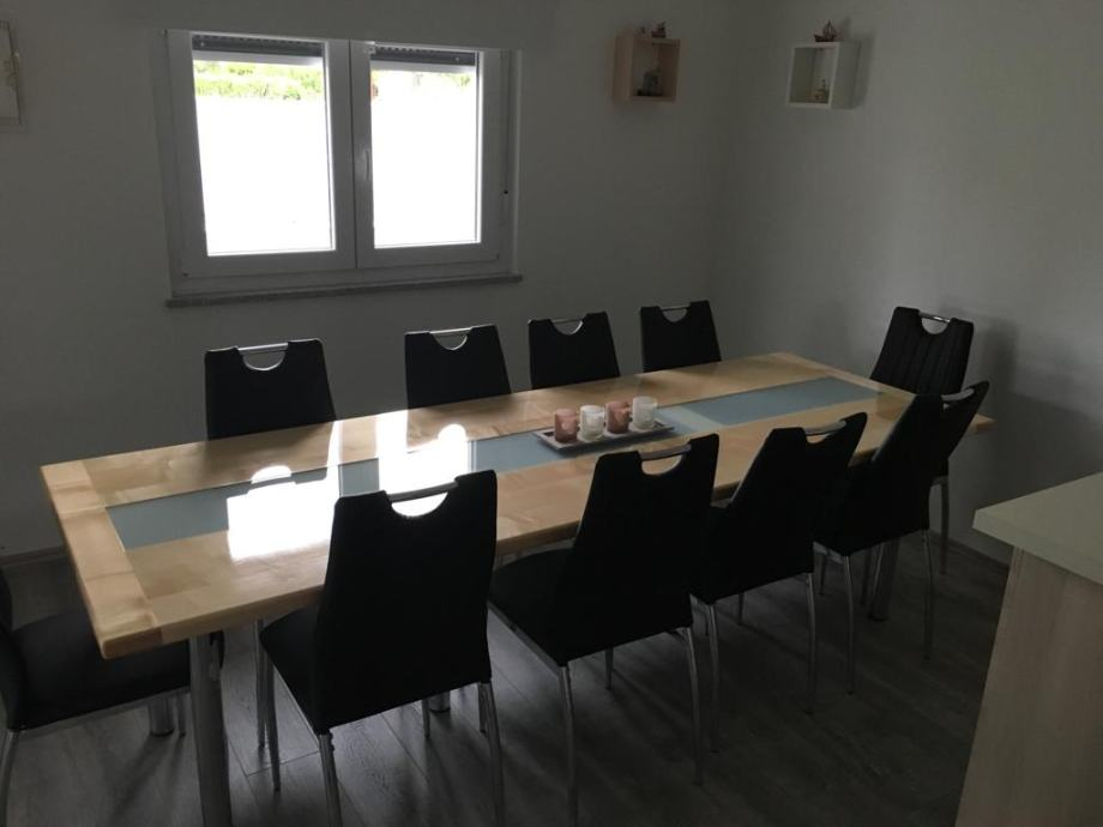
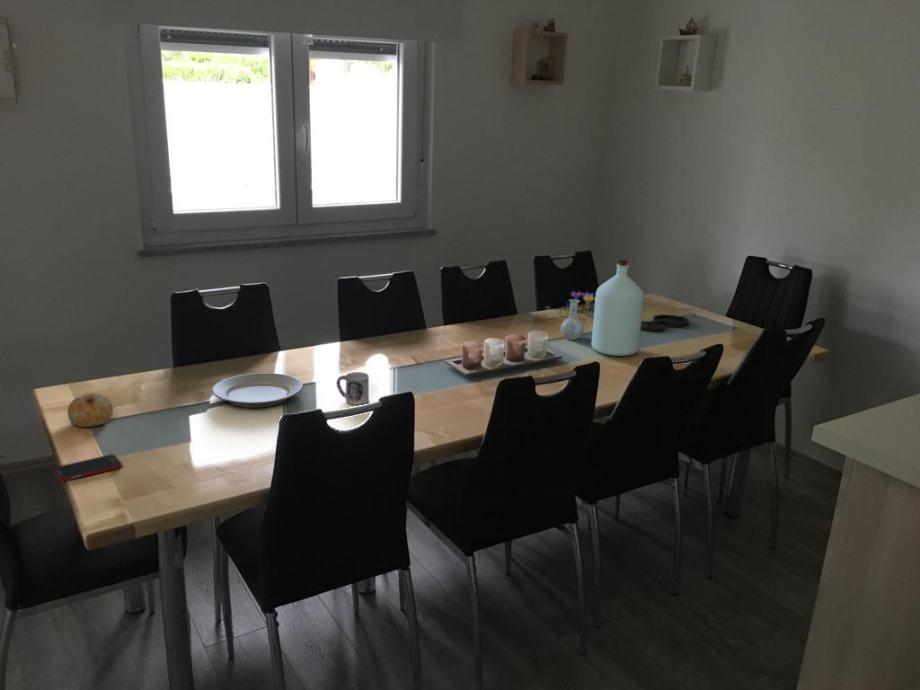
+ fruit (90, 409)
+ cup (352, 387)
+ flower (578, 308)
+ plate (258, 392)
+ cell phone (87, 467)
+ bottle (600, 301)
+ plate (661, 321)
